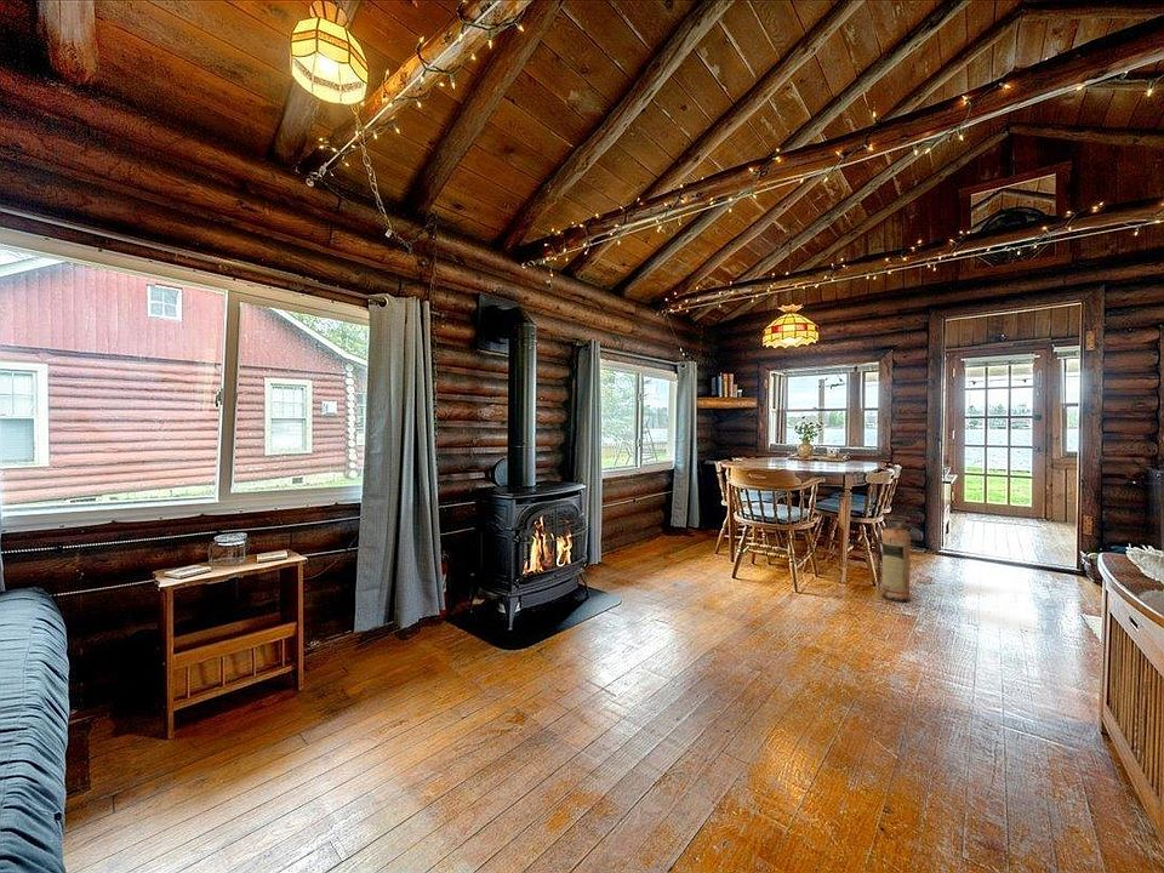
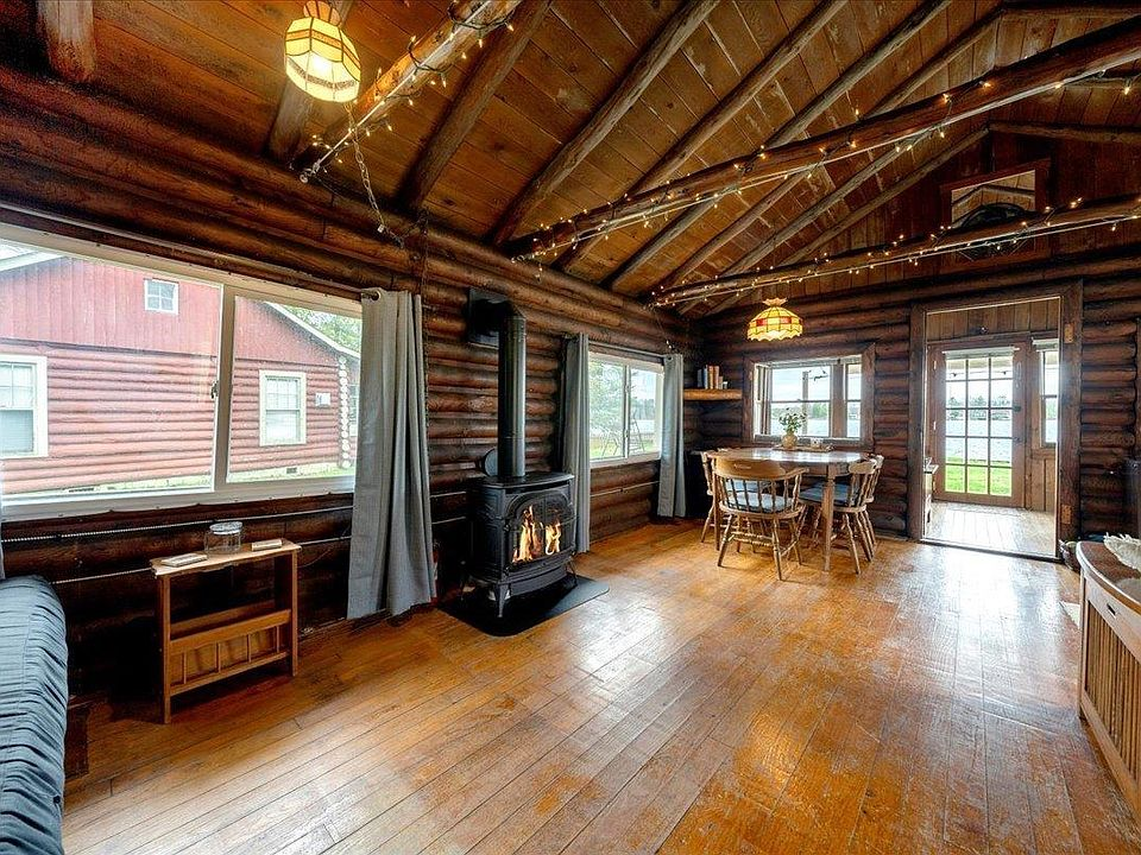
- fire extinguisher (892, 557)
